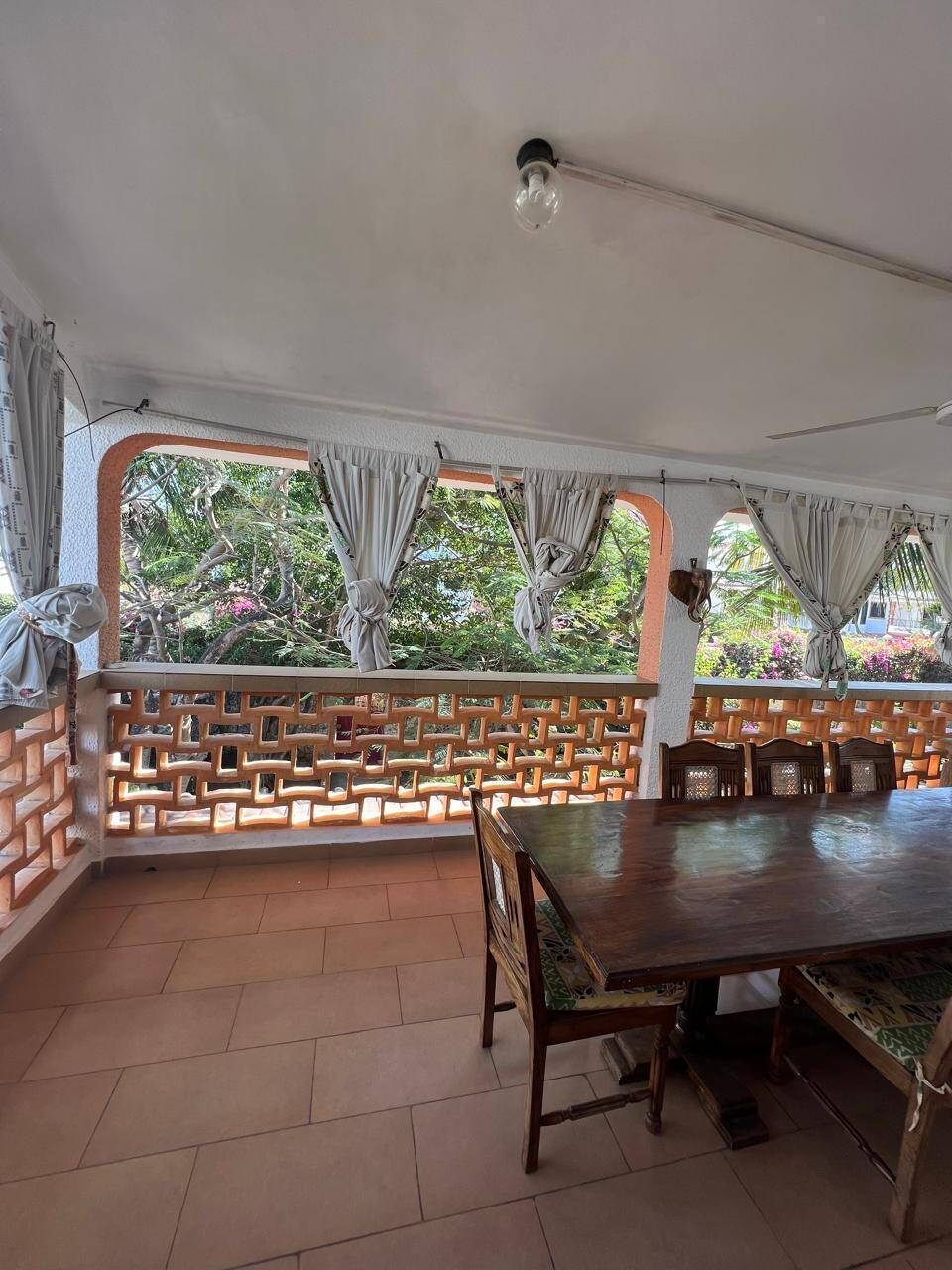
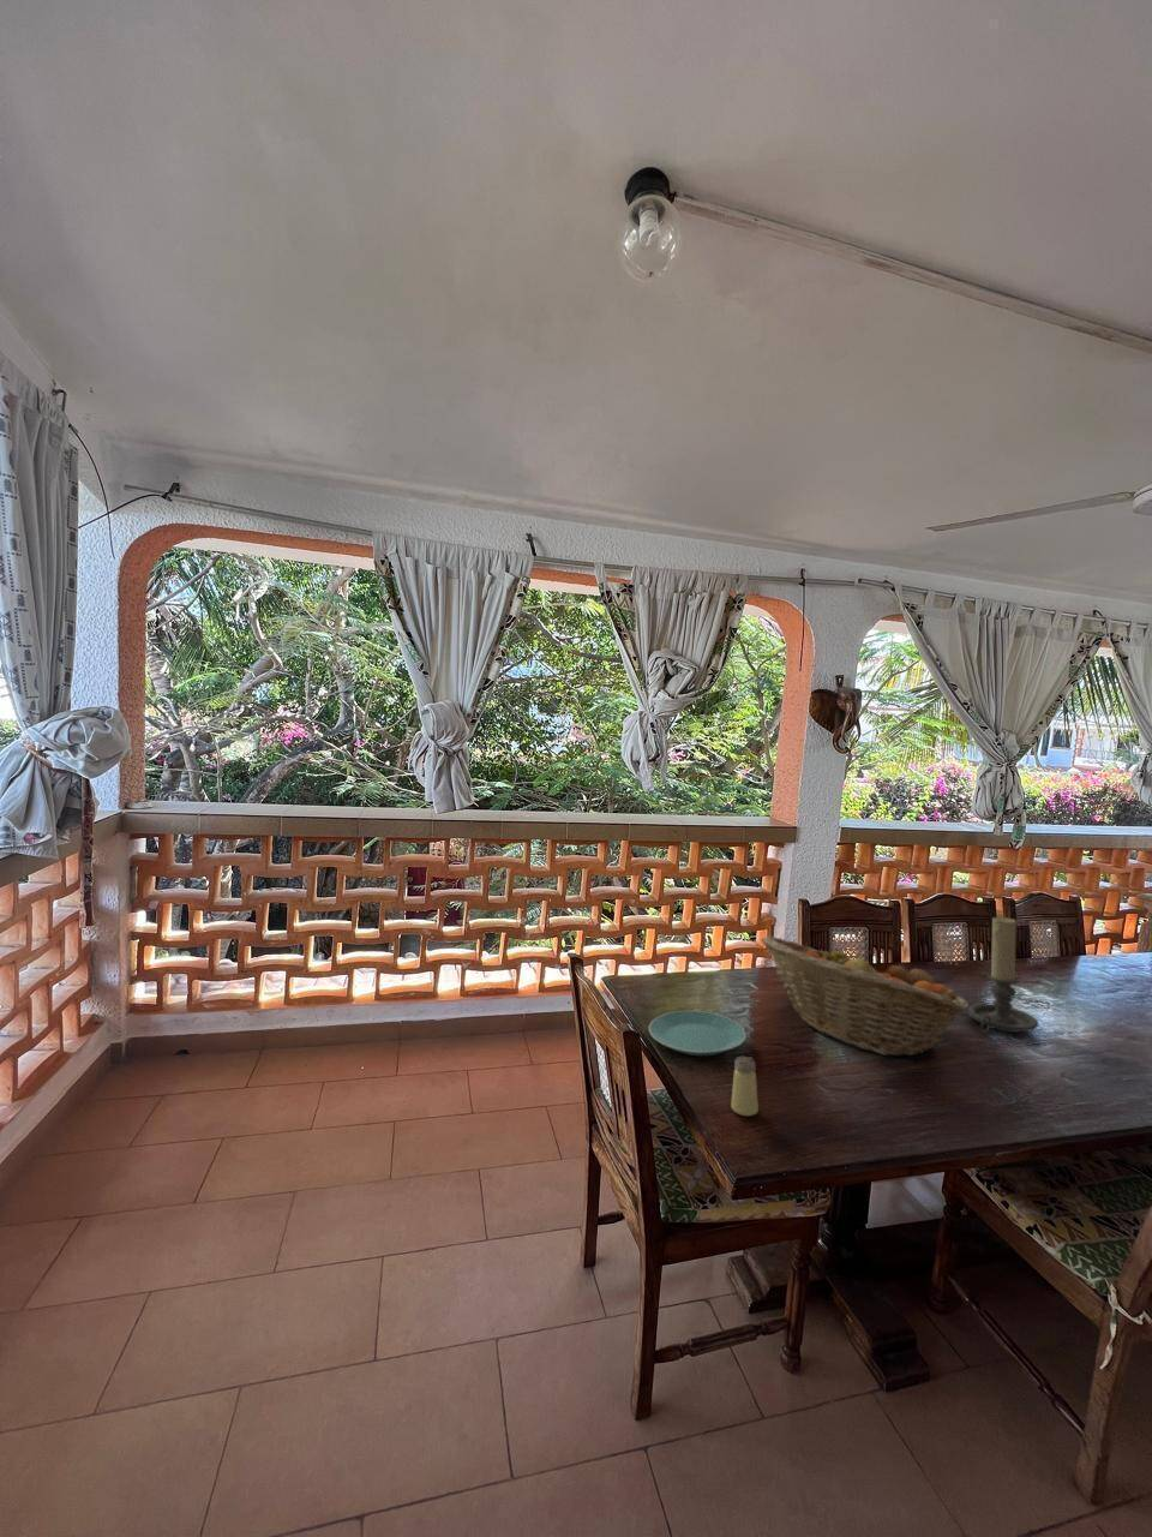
+ fruit basket (854, 984)
+ candle holder (1000, 972)
+ plate (696, 1035)
+ saltshaker (744, 1084)
